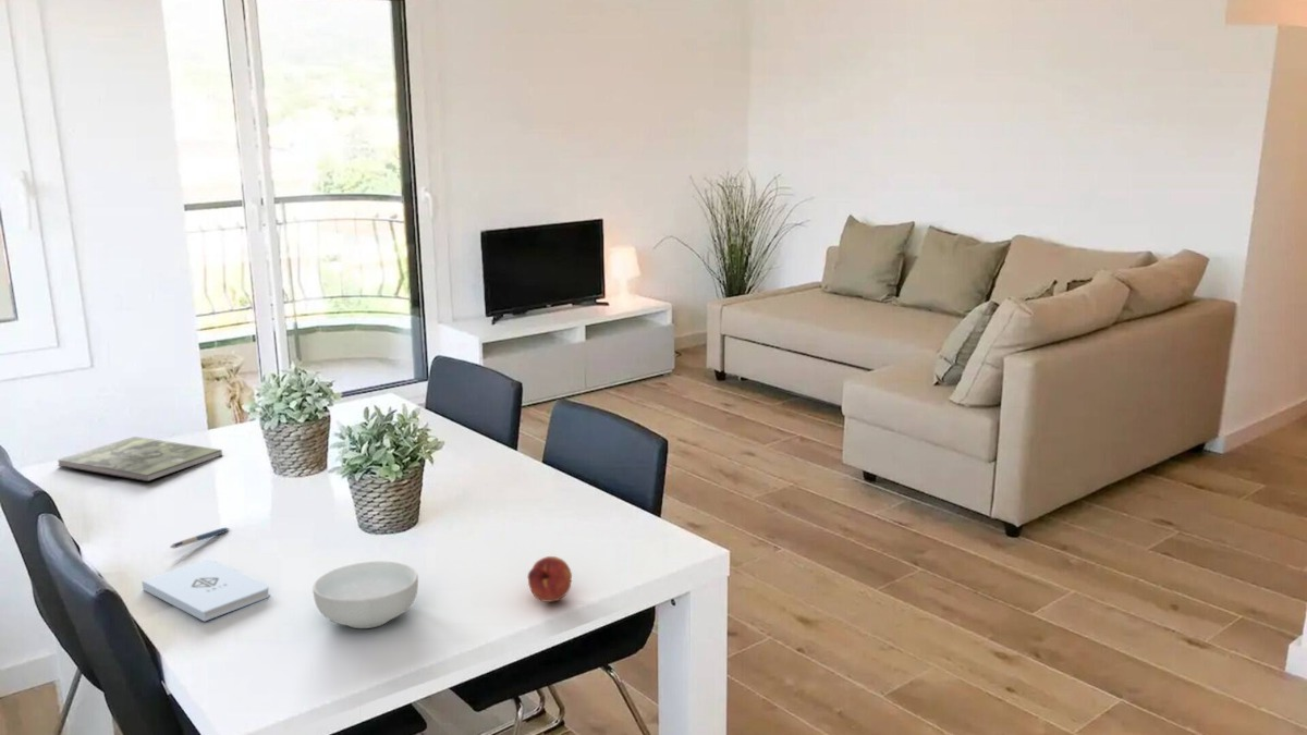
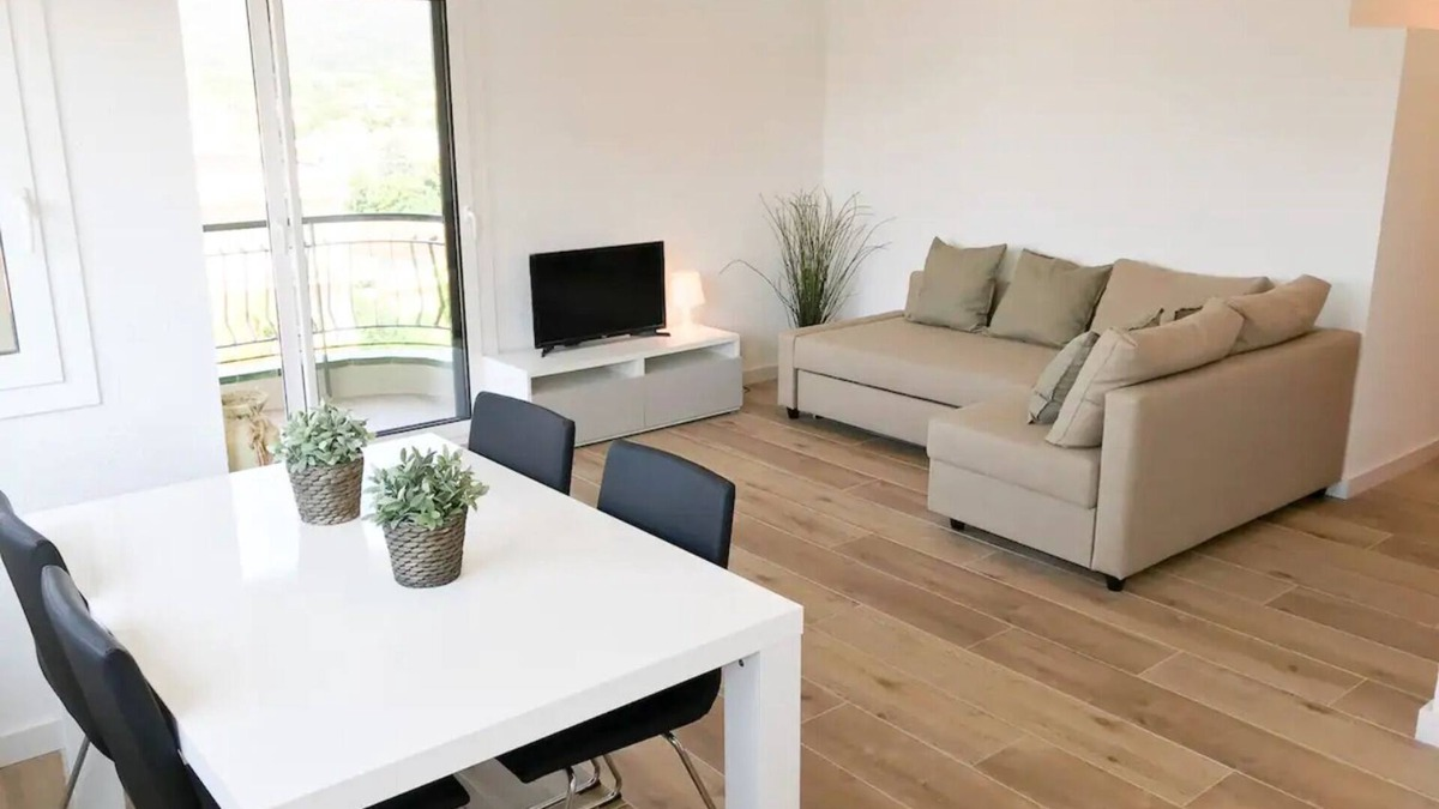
- cereal bowl (367, 598)
- fruit (549, 578)
- pen (200, 537)
- book (141, 457)
- notepad (206, 588)
